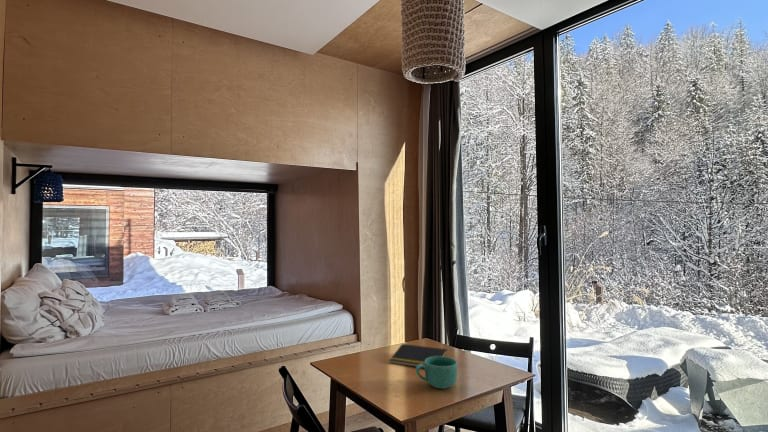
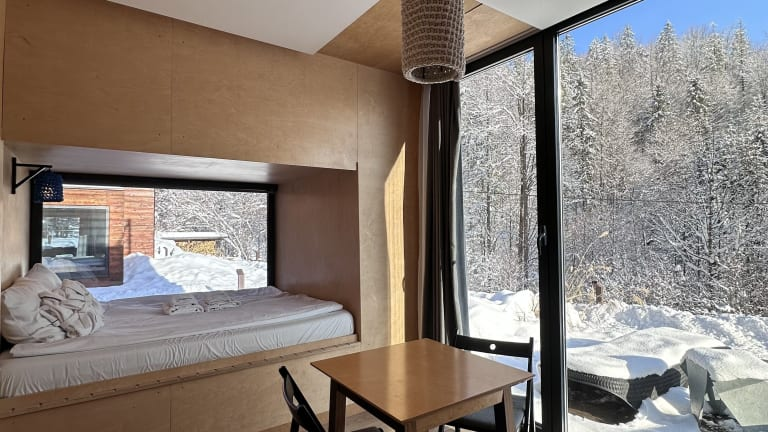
- mug (436, 373)
- notepad (418, 355)
